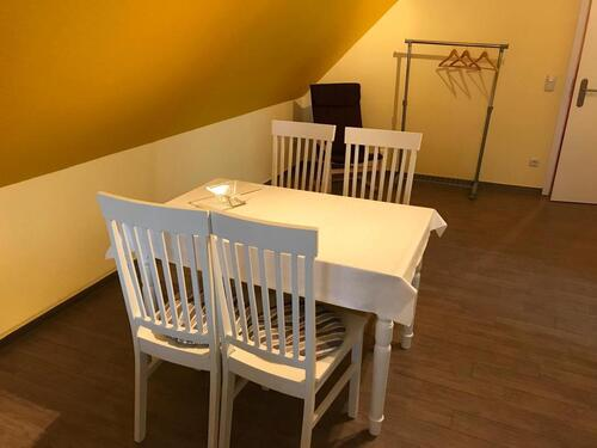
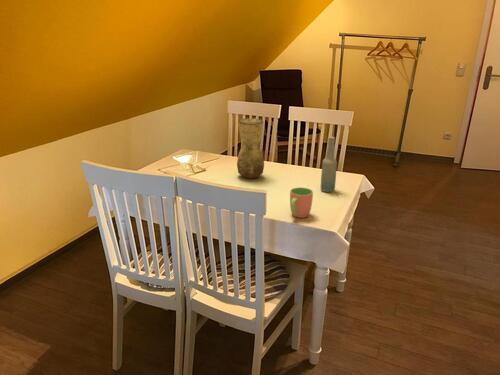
+ bottle (329, 164)
+ cup (299, 204)
+ vase (250, 149)
